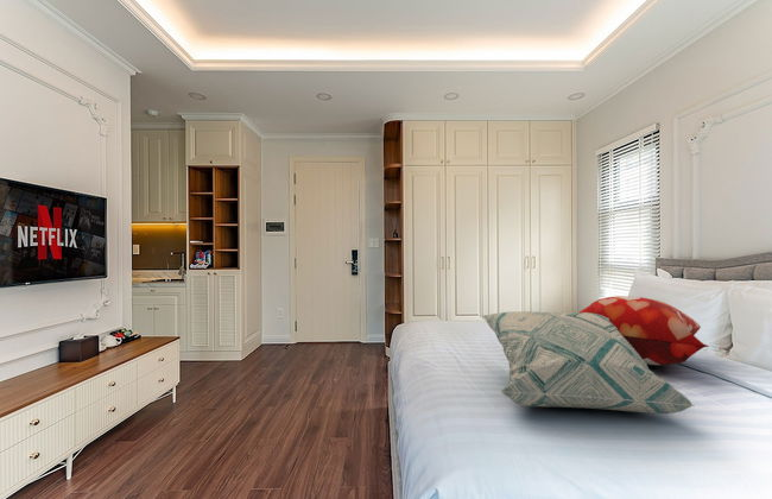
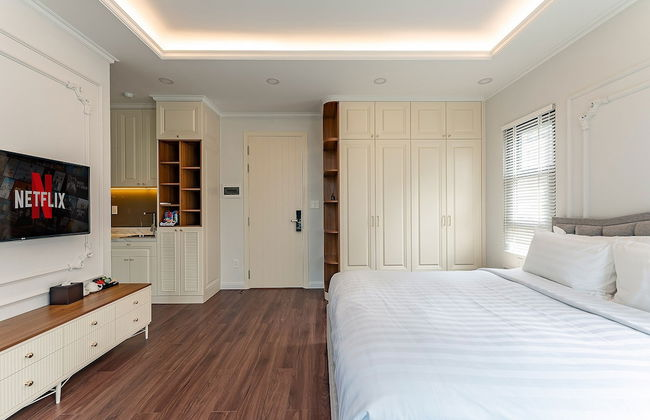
- decorative pillow (633, 327)
- decorative pillow (564, 354)
